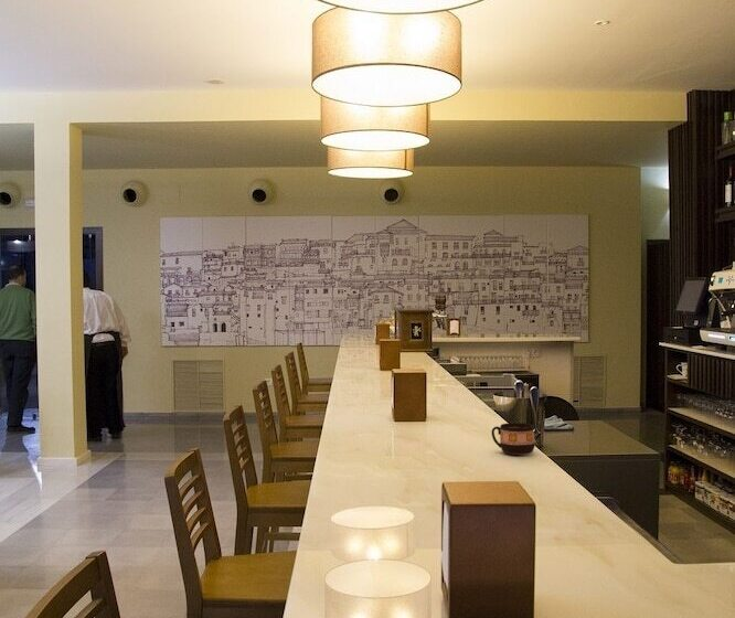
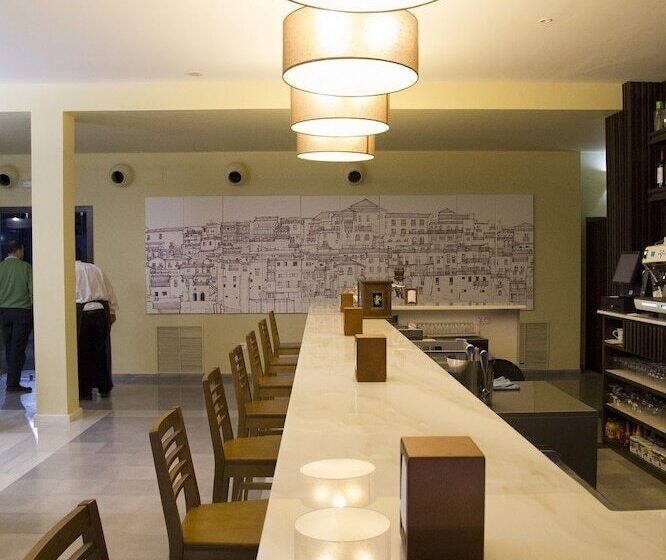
- cup (515, 438)
